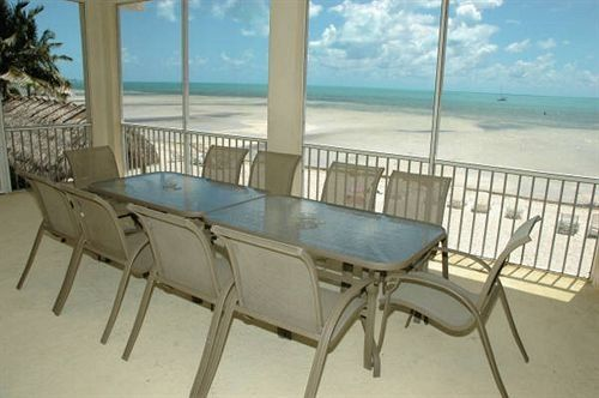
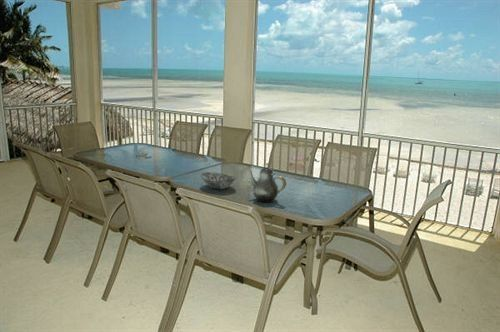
+ decorative bowl (218, 181)
+ teapot (266, 181)
